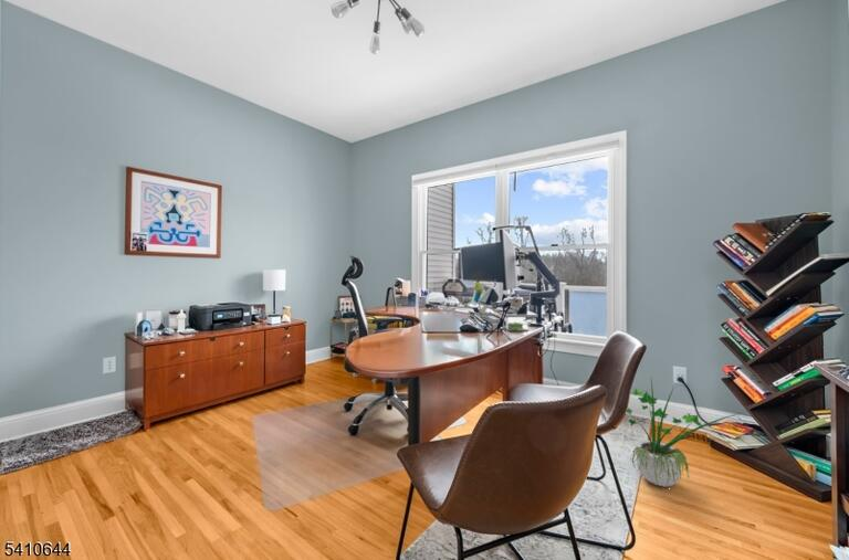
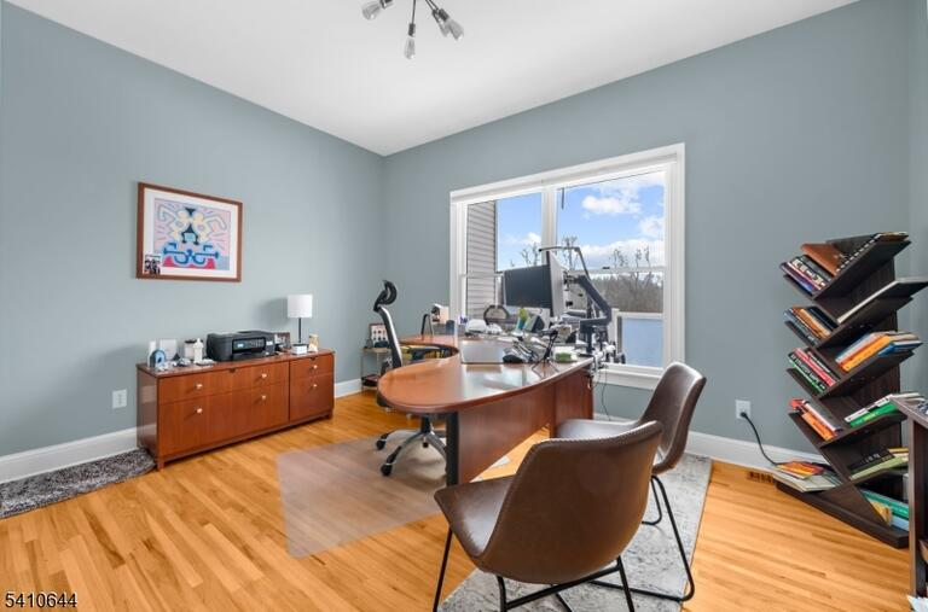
- potted plant (677, 430)
